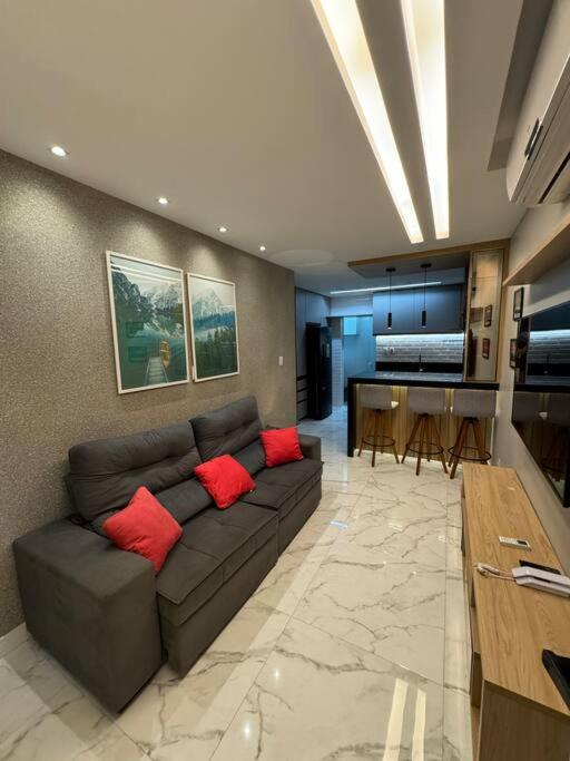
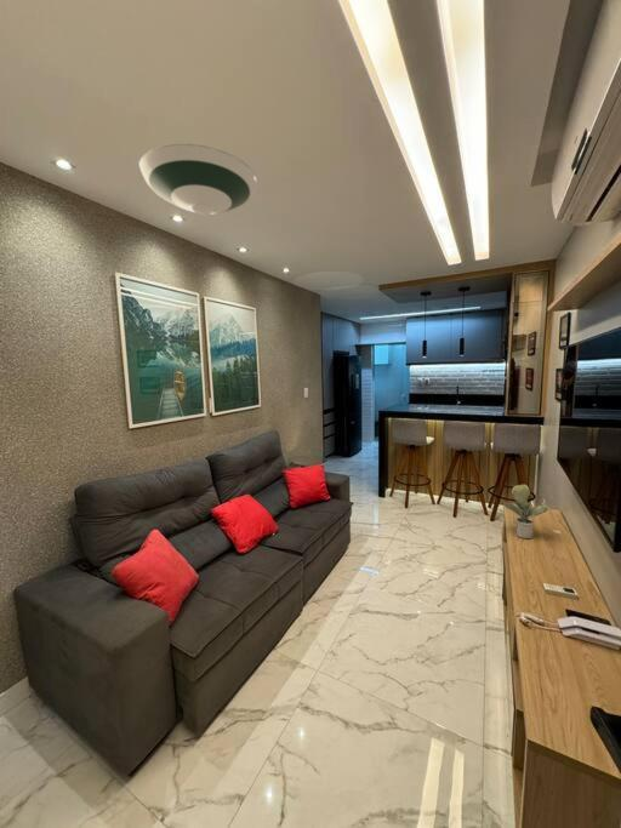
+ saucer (201, 195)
+ potted plant (524, 509)
